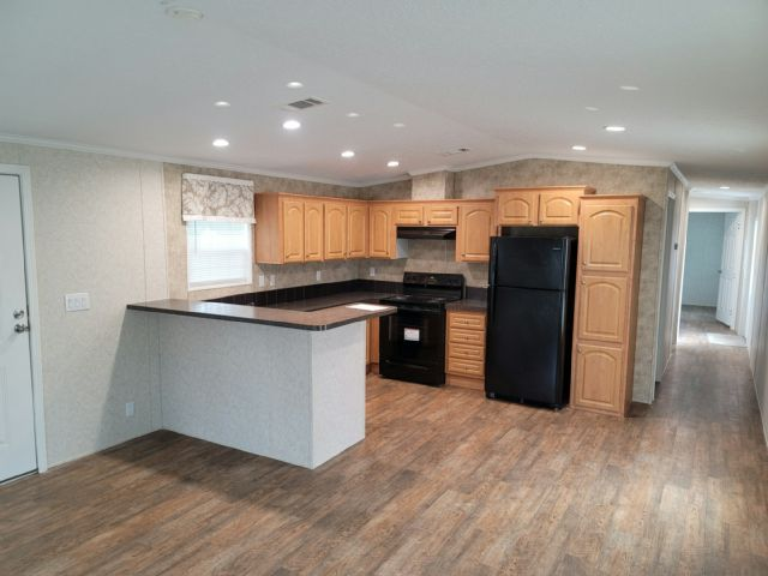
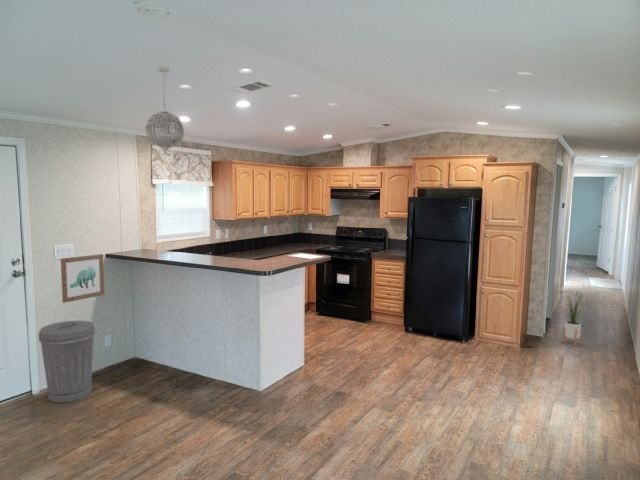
+ house plant (572, 315)
+ trash can (68, 359)
+ wall art (83, 277)
+ pendant light (164, 111)
